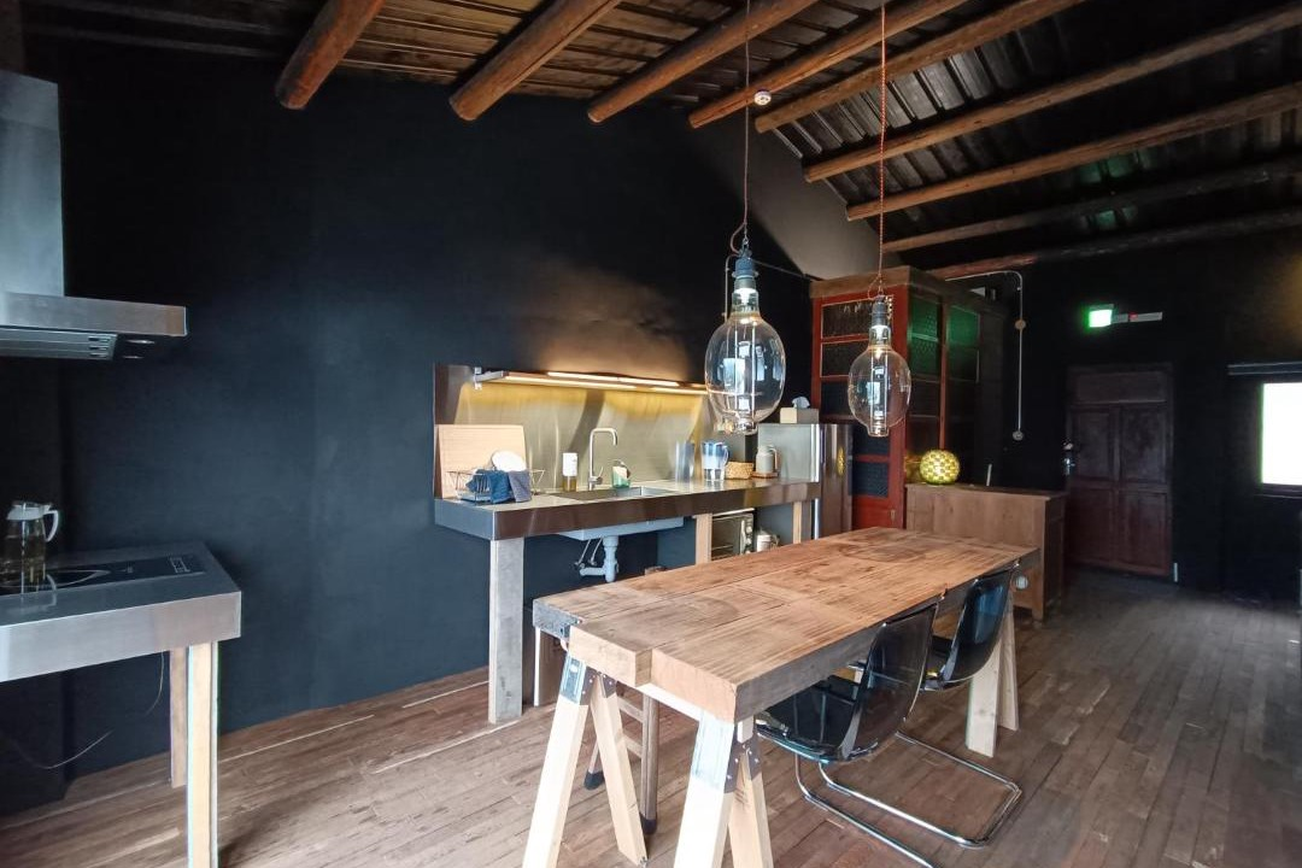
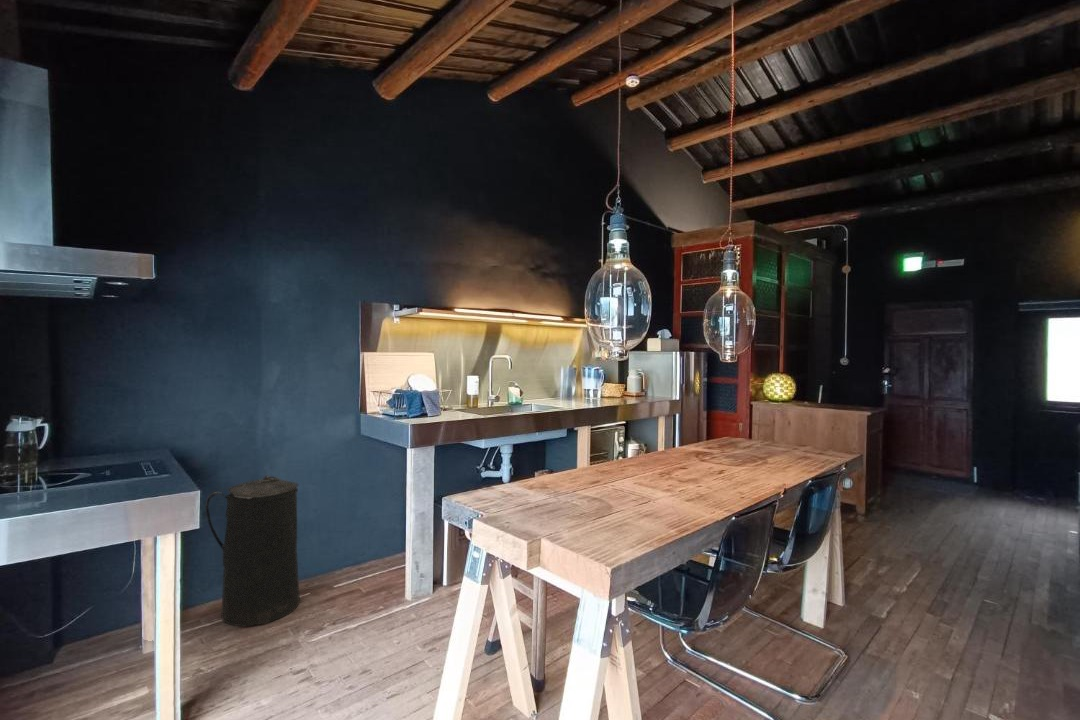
+ trash can (255, 543)
